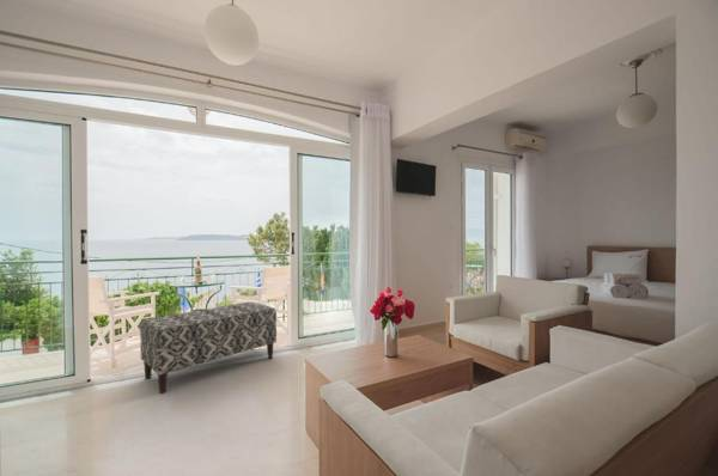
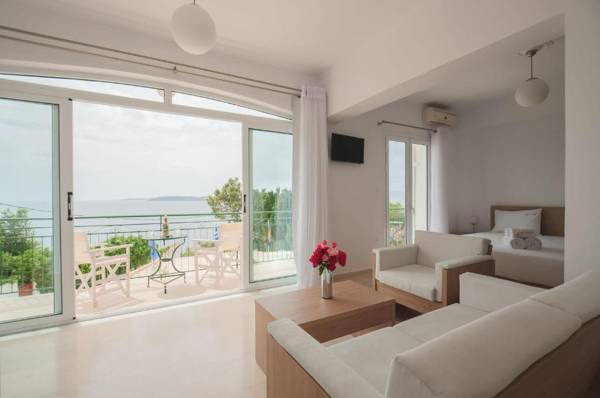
- bench (213, 340)
